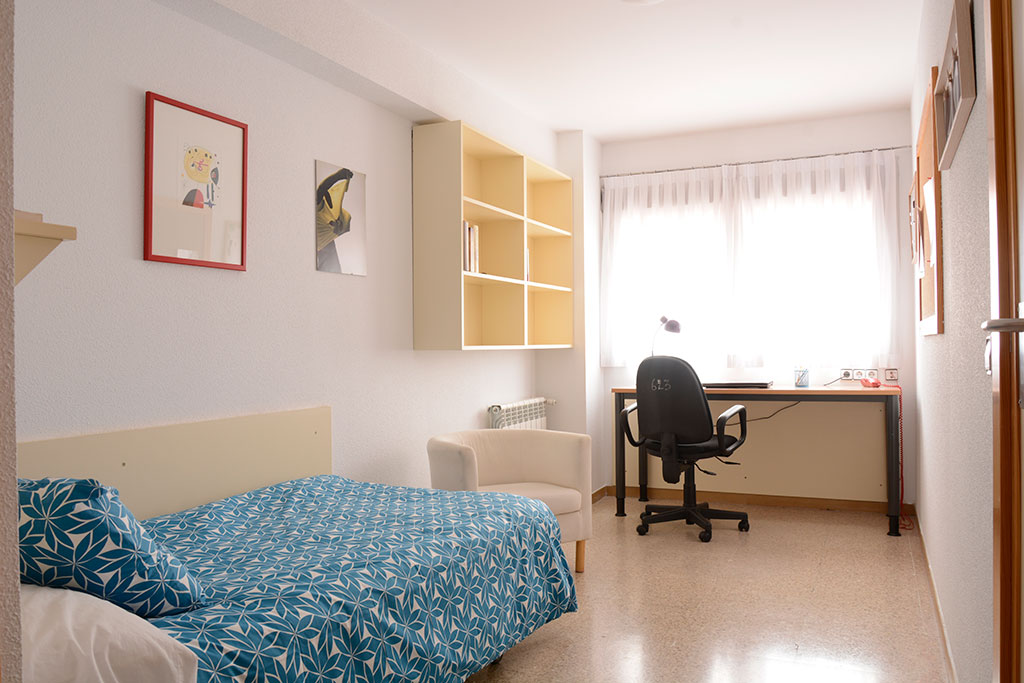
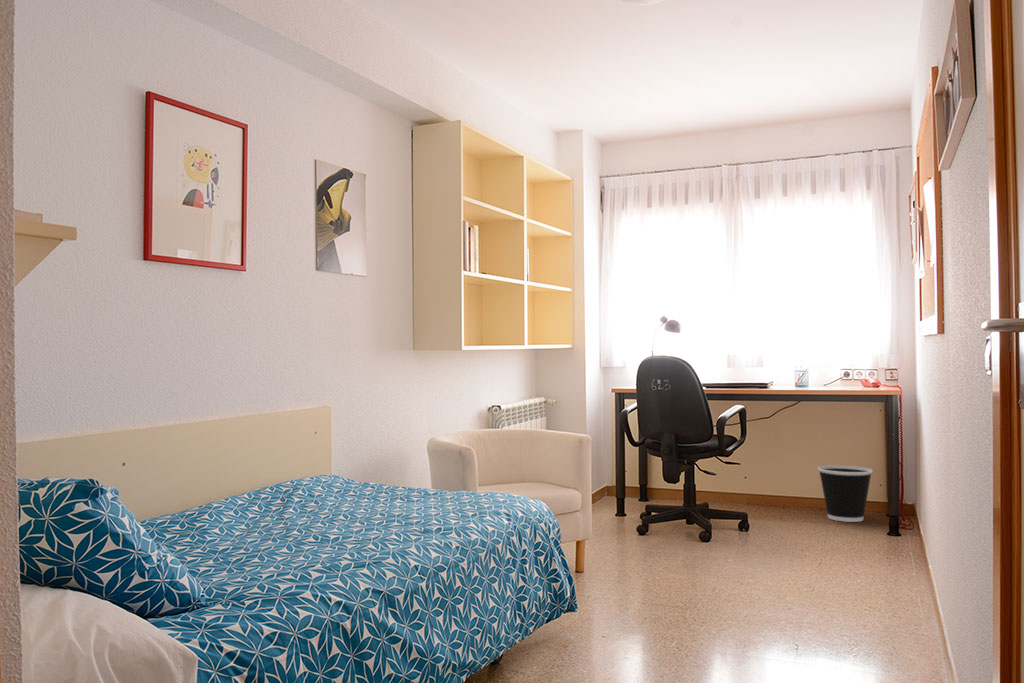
+ wastebasket (845, 493)
